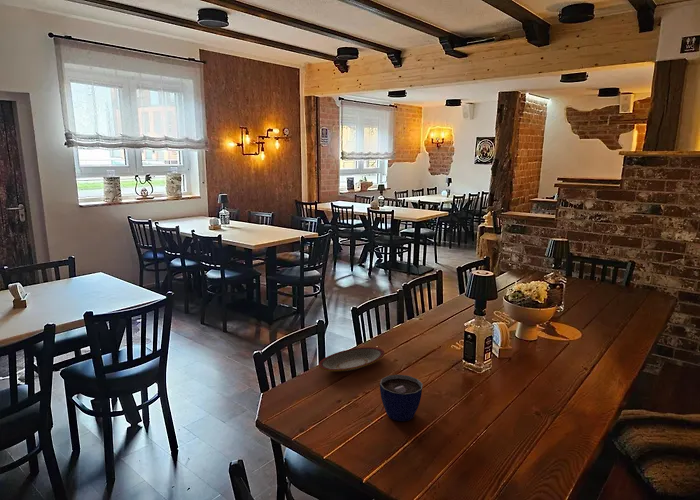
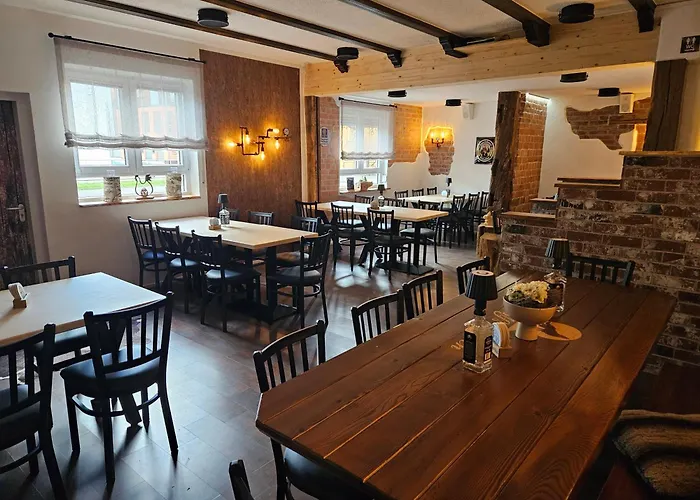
- plate (352, 361)
- cup (404, 396)
